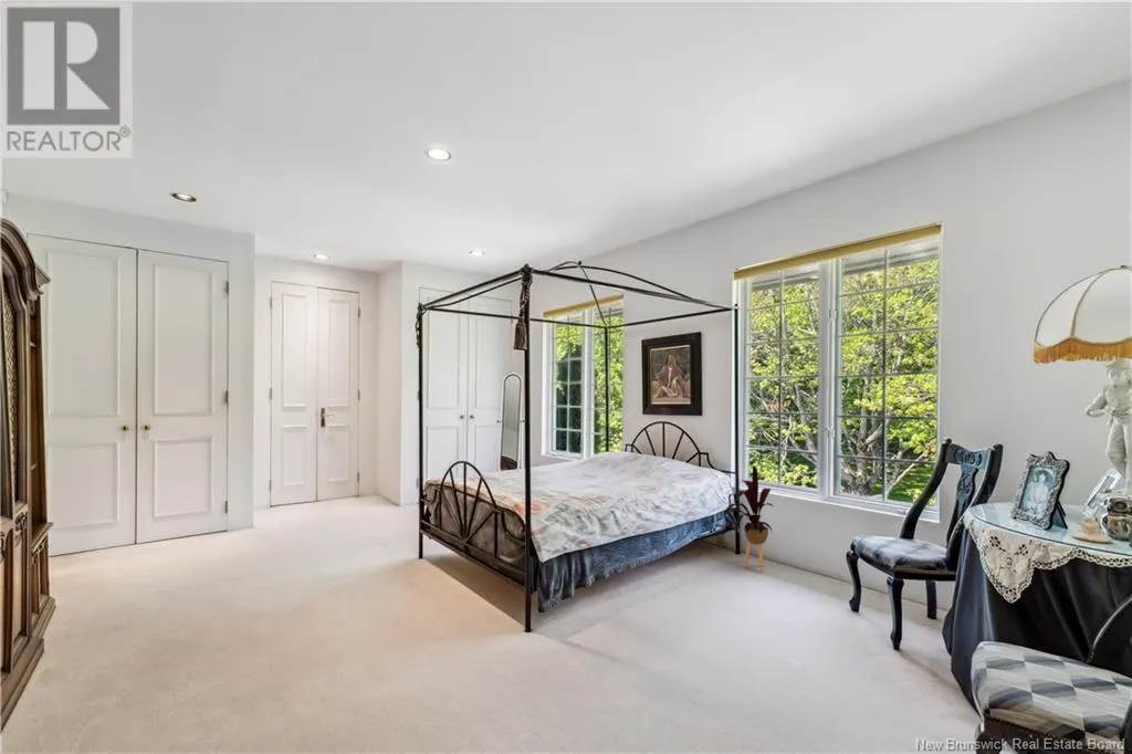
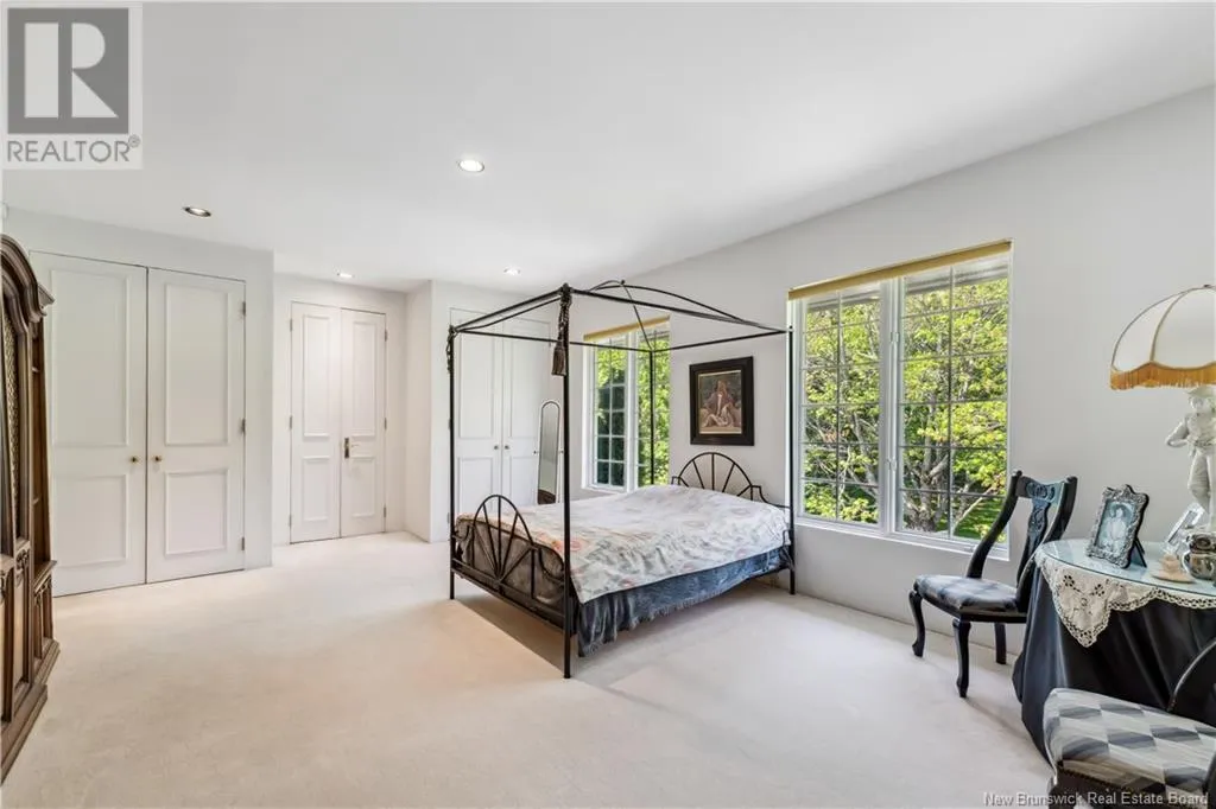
- house plant (748, 515)
